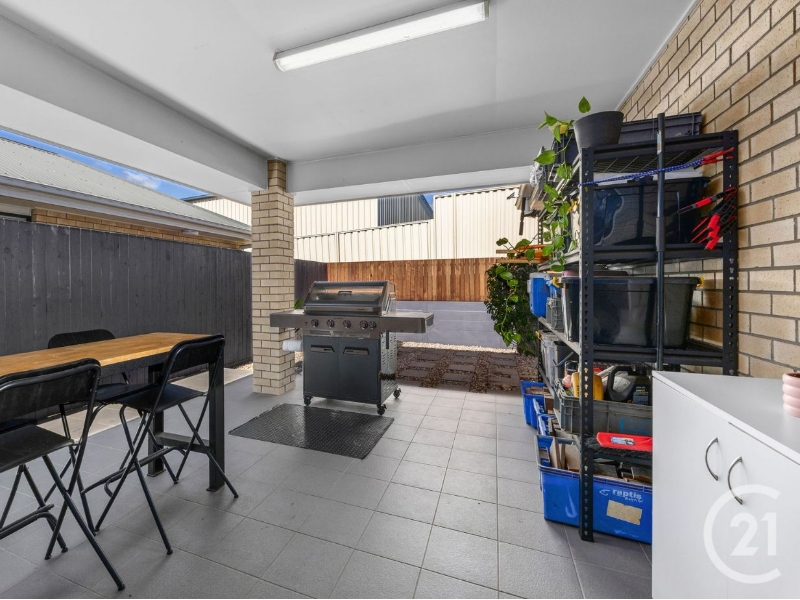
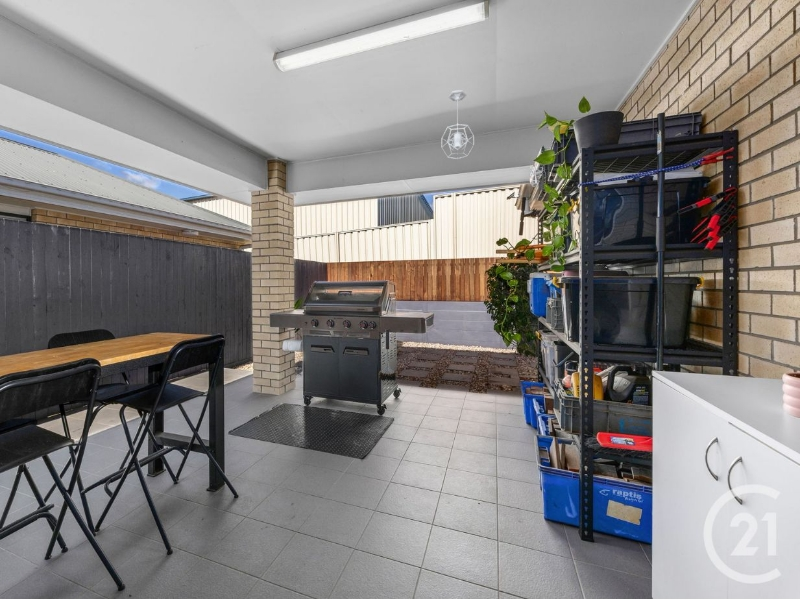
+ pendant light (457, 127)
